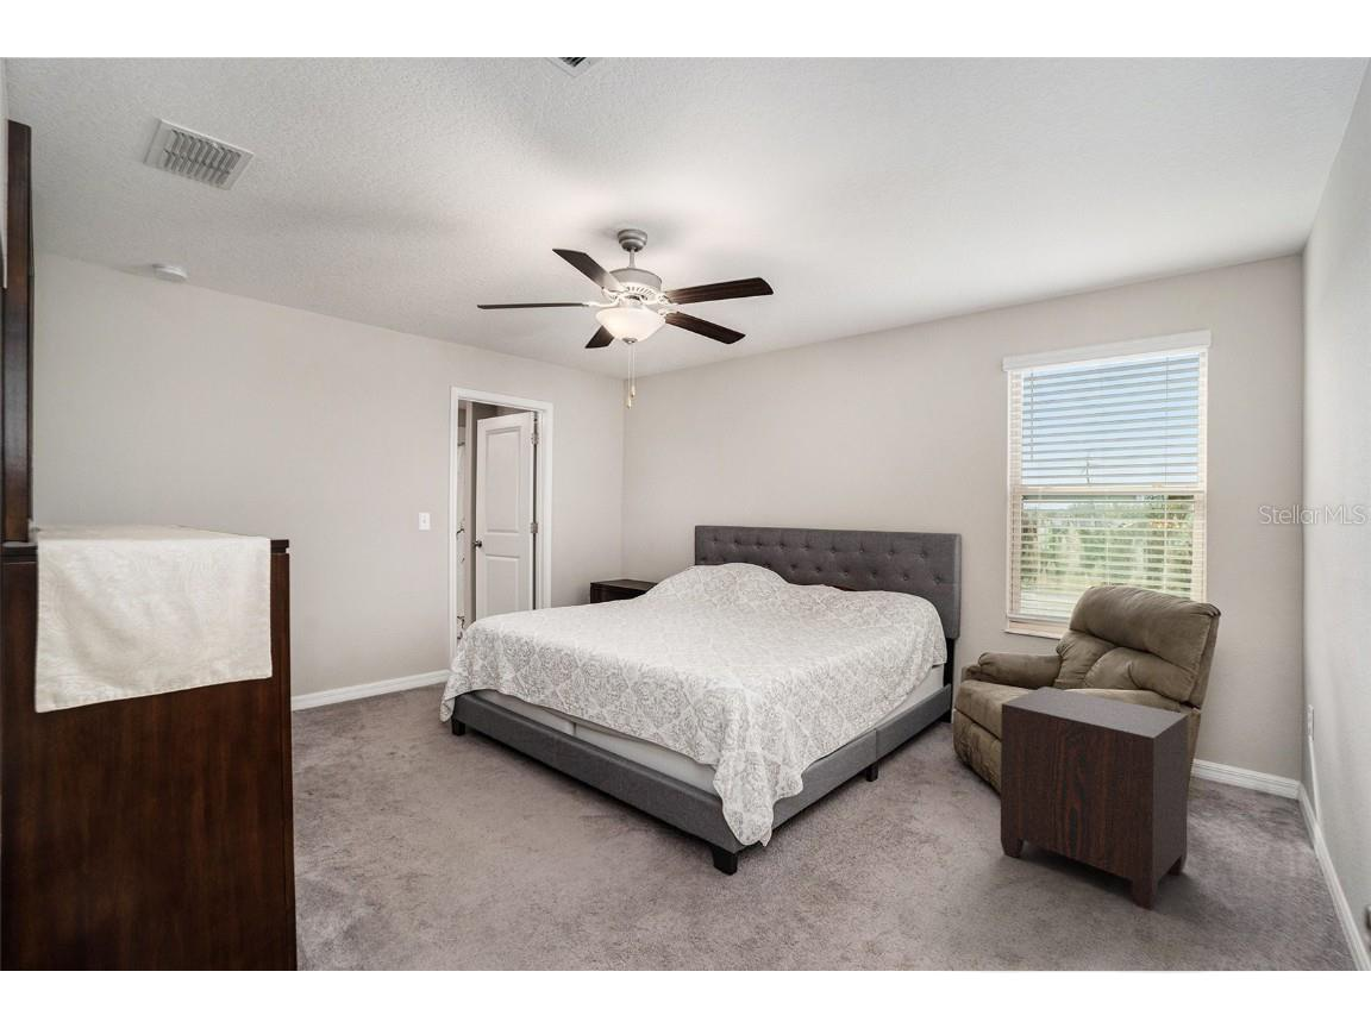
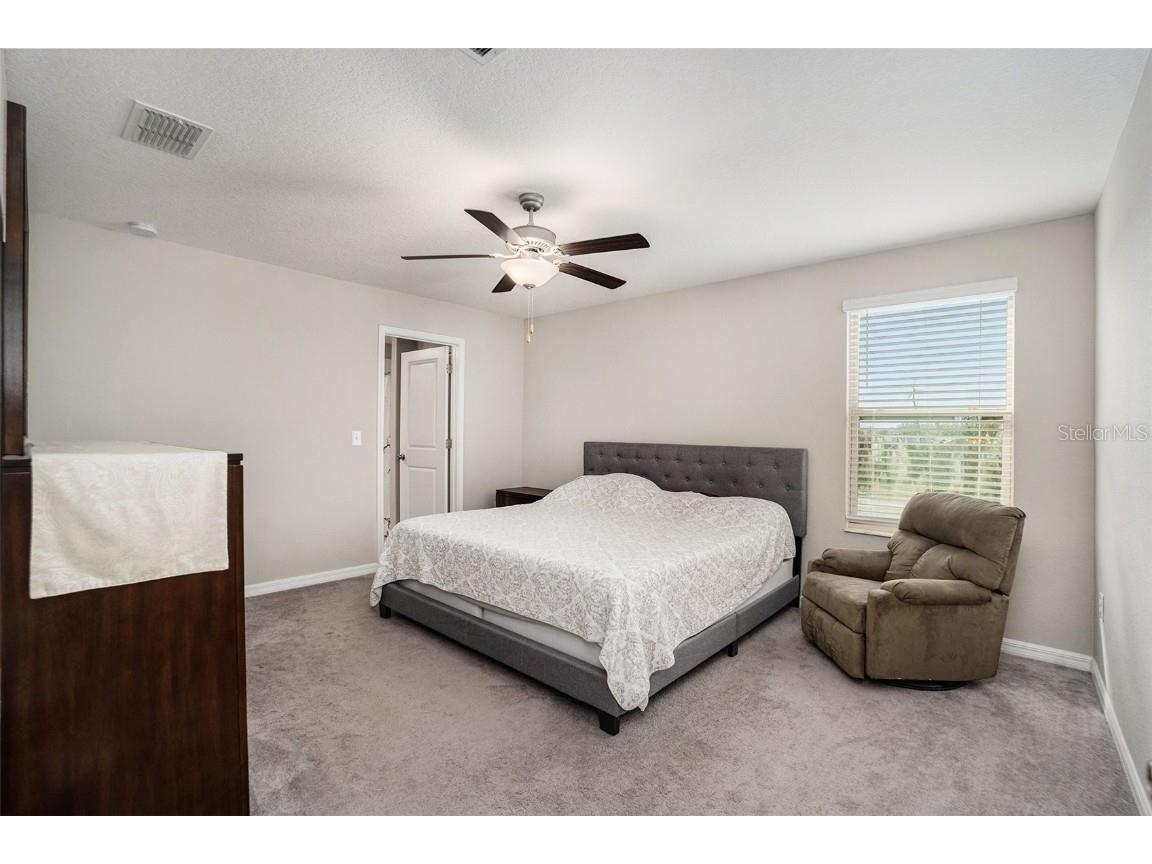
- nightstand (1093, 784)
